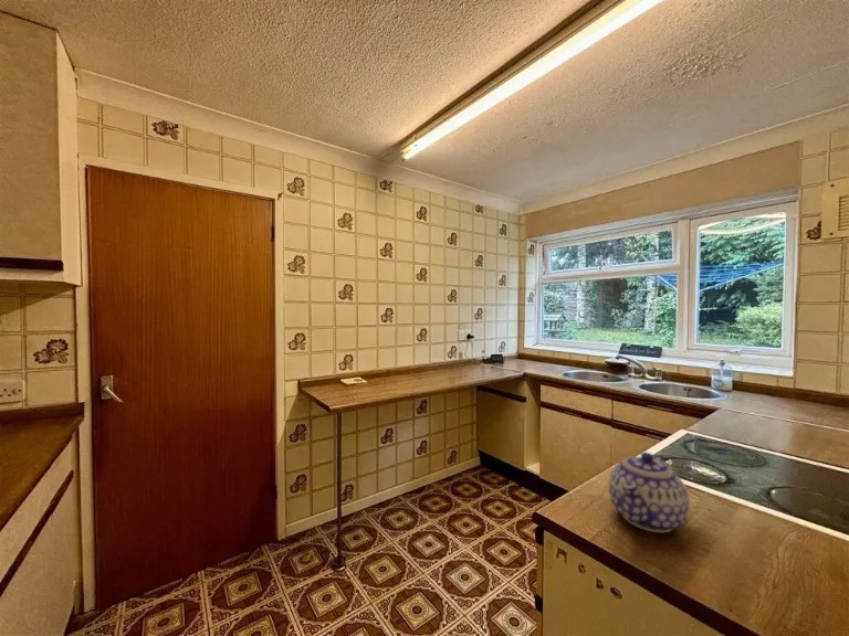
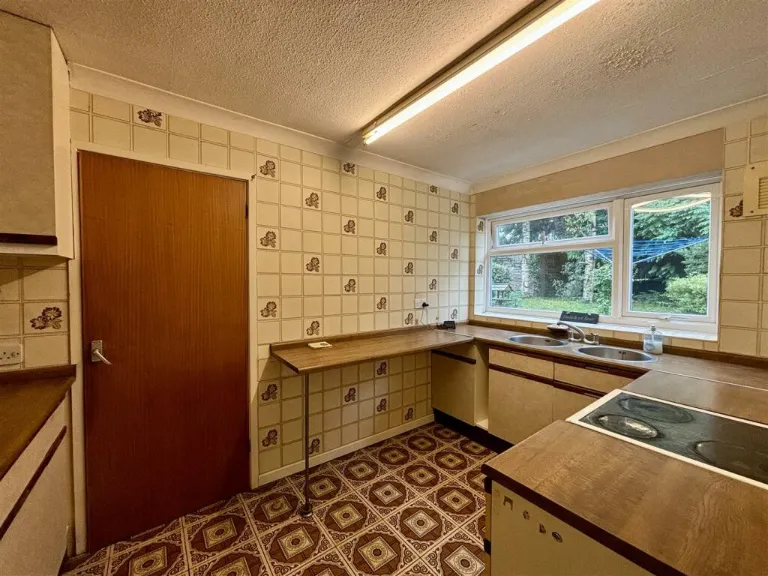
- teapot (647, 486)
